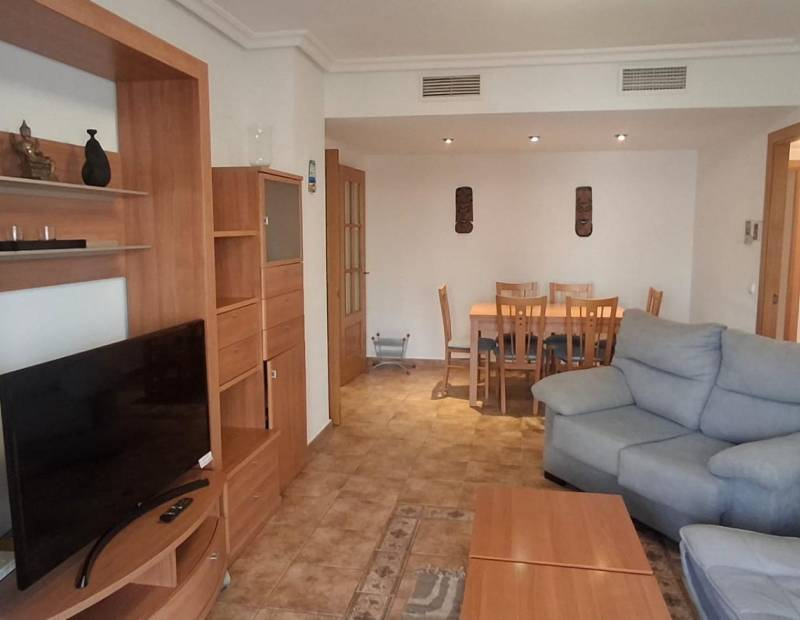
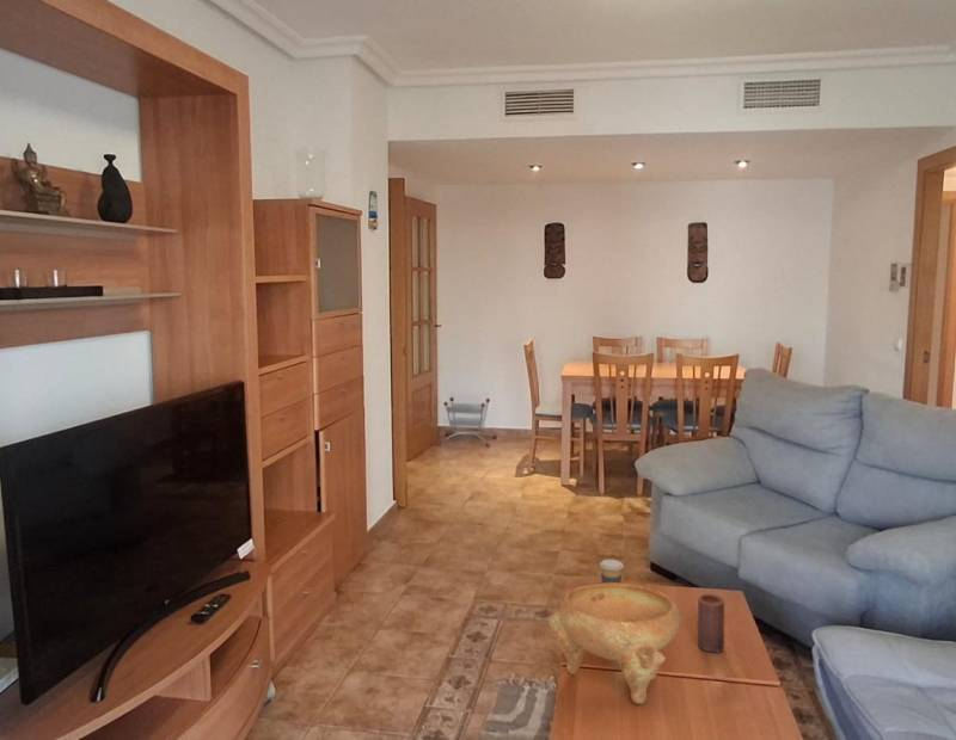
+ decorative bowl (625, 637)
+ coffee cup (611, 578)
+ candle (711, 622)
